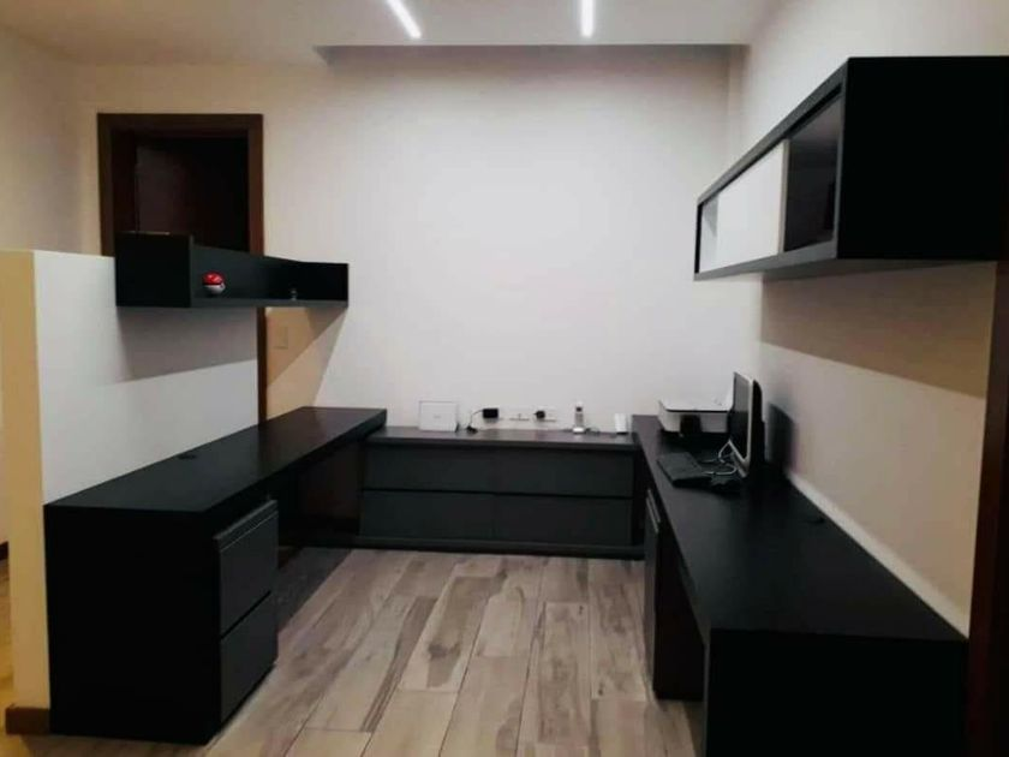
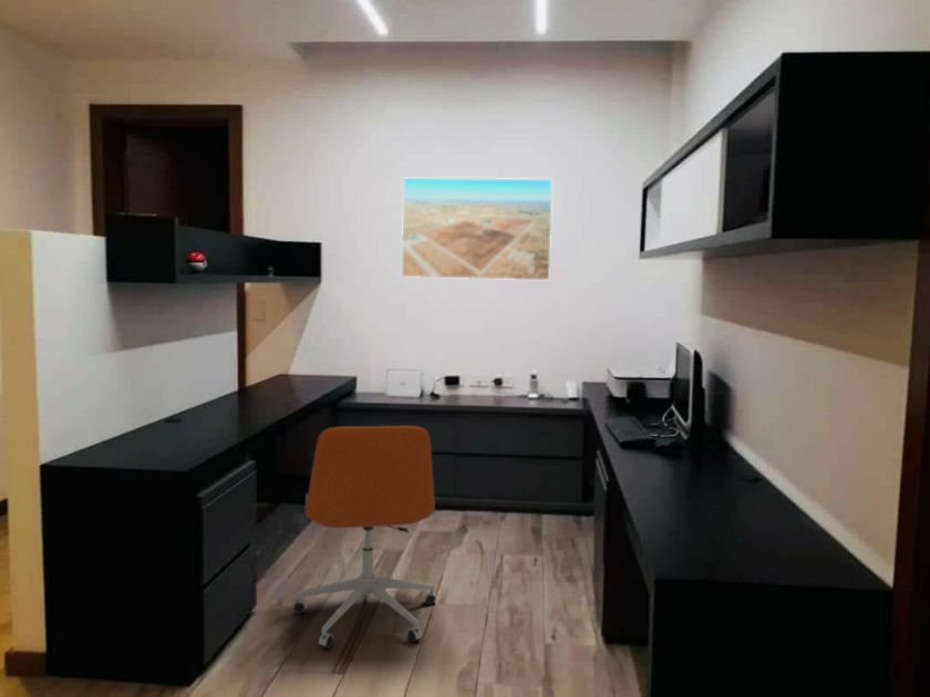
+ office chair (368, 516)
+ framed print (476, 228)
